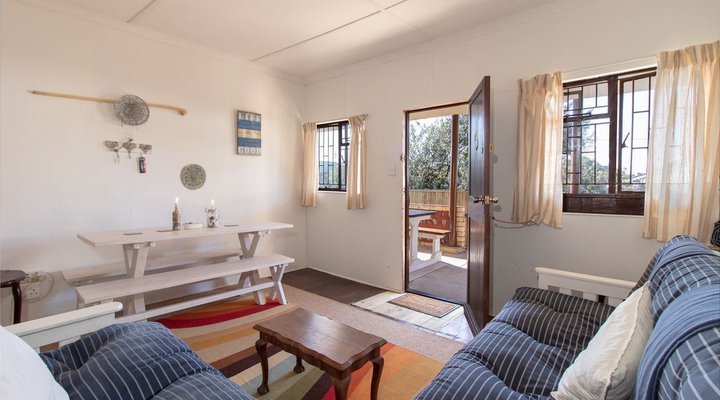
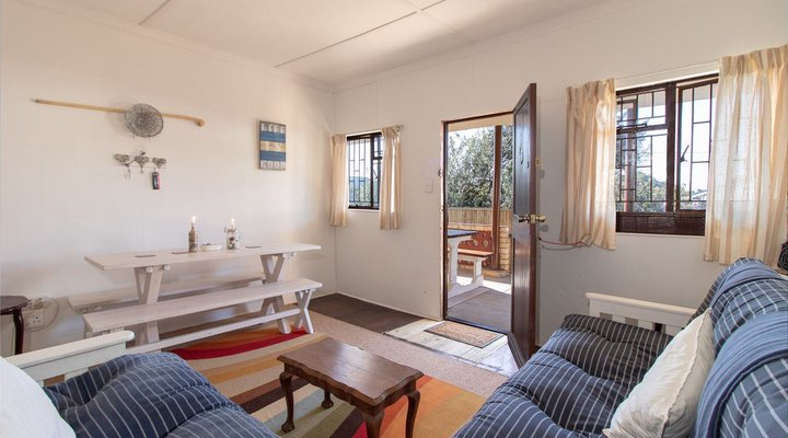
- decorative plate (193, 176)
